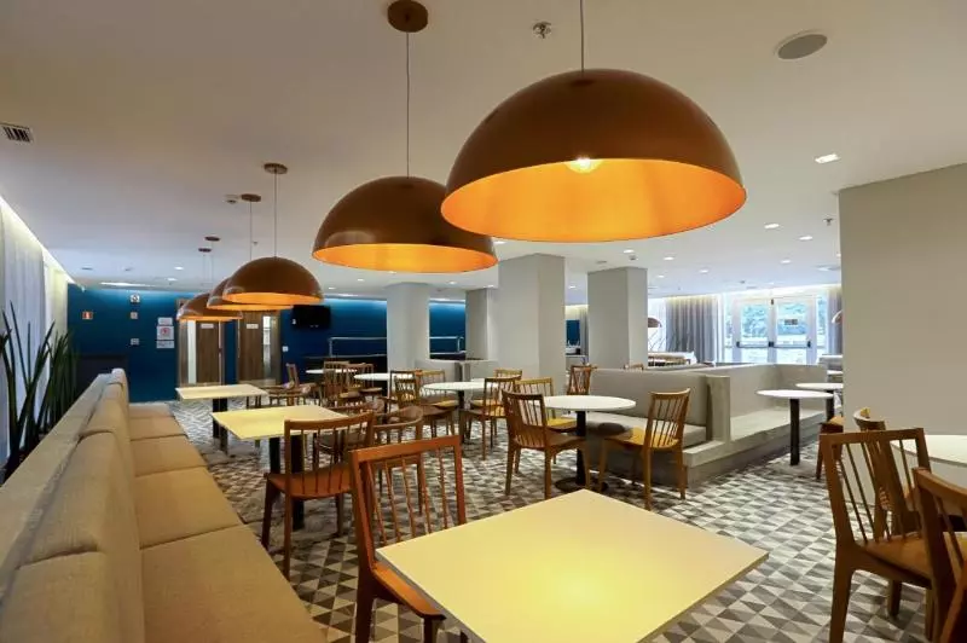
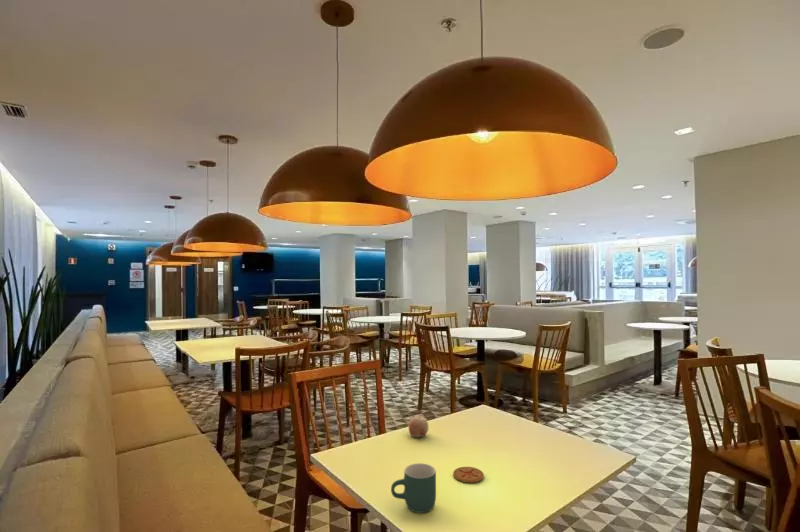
+ mug (415, 489)
+ coaster (468, 474)
+ apple (418, 425)
